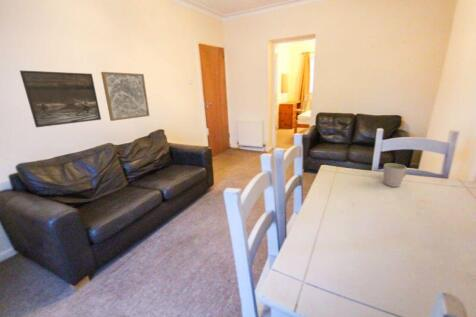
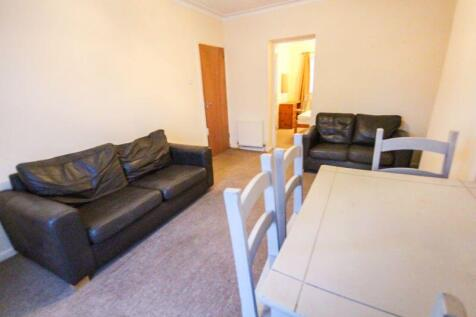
- wall art (127, 96)
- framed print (66, 98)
- mug (396, 174)
